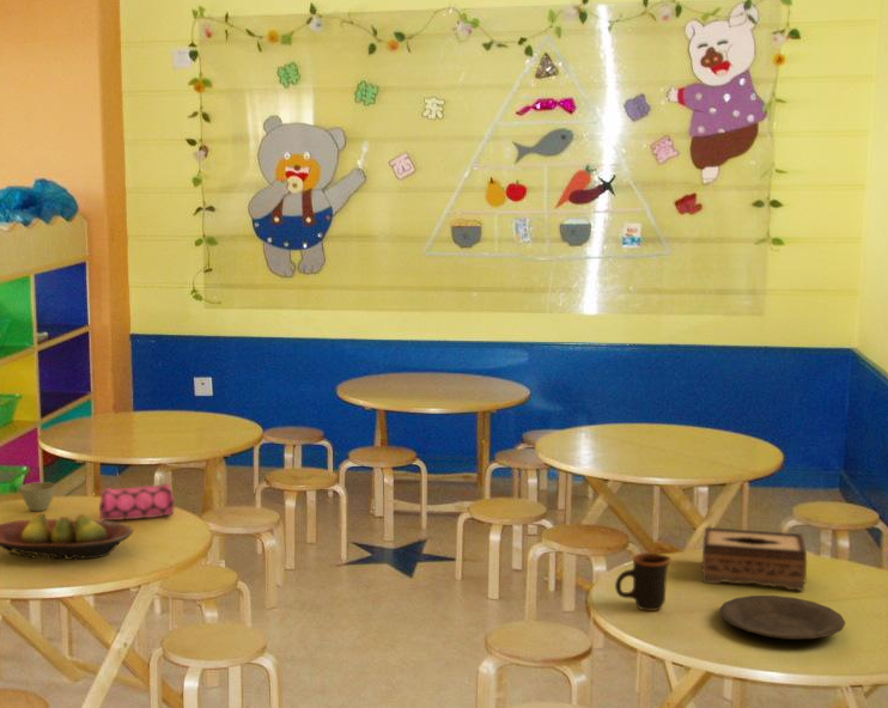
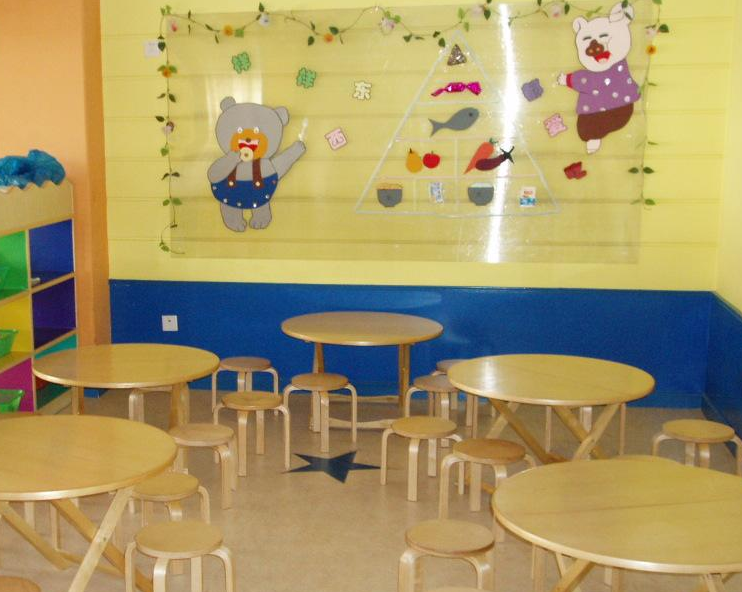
- fruit bowl (59, 532)
- mug (643, 582)
- plate (780, 621)
- tissue box (753, 557)
- flower pot (38, 498)
- pencil case (136, 500)
